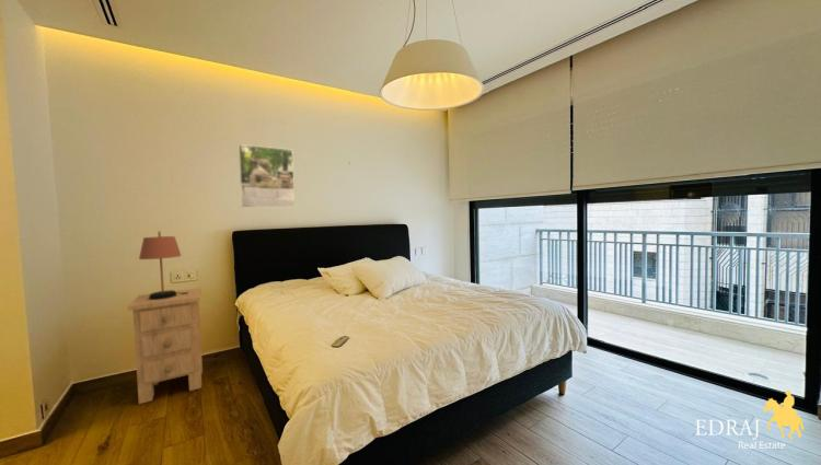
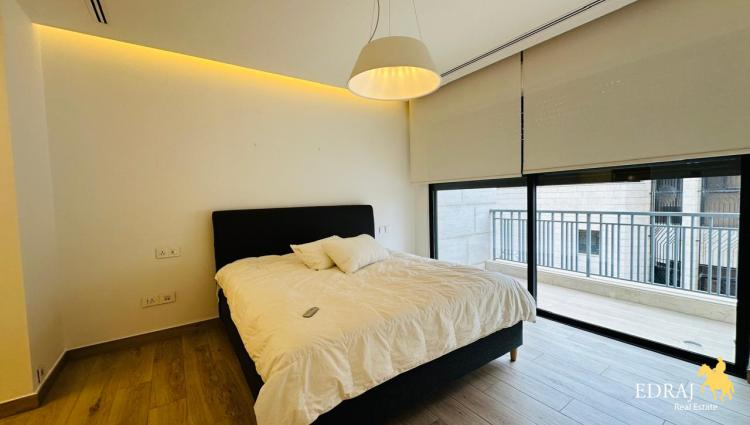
- nightstand (171, 341)
- table lamp (161, 264)
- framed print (267, 177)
